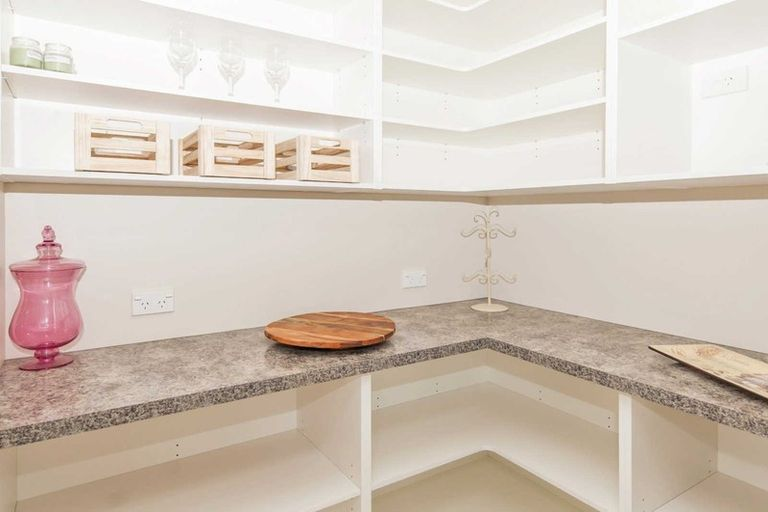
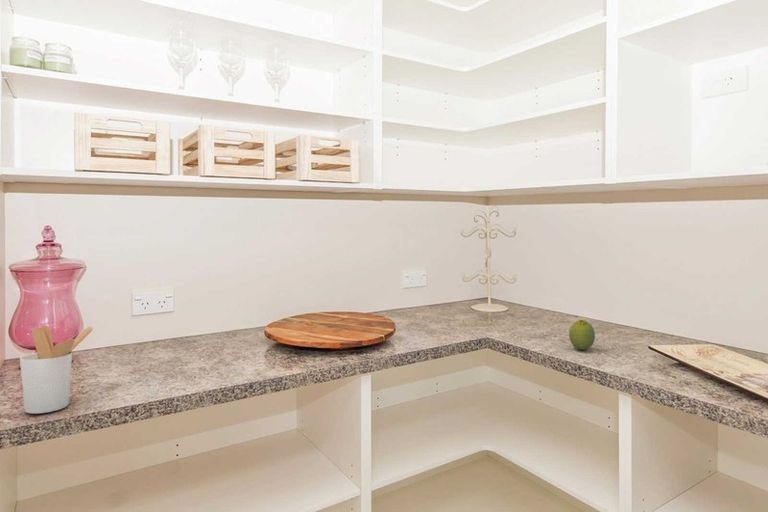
+ fruit (581, 334)
+ utensil holder (60, 366)
